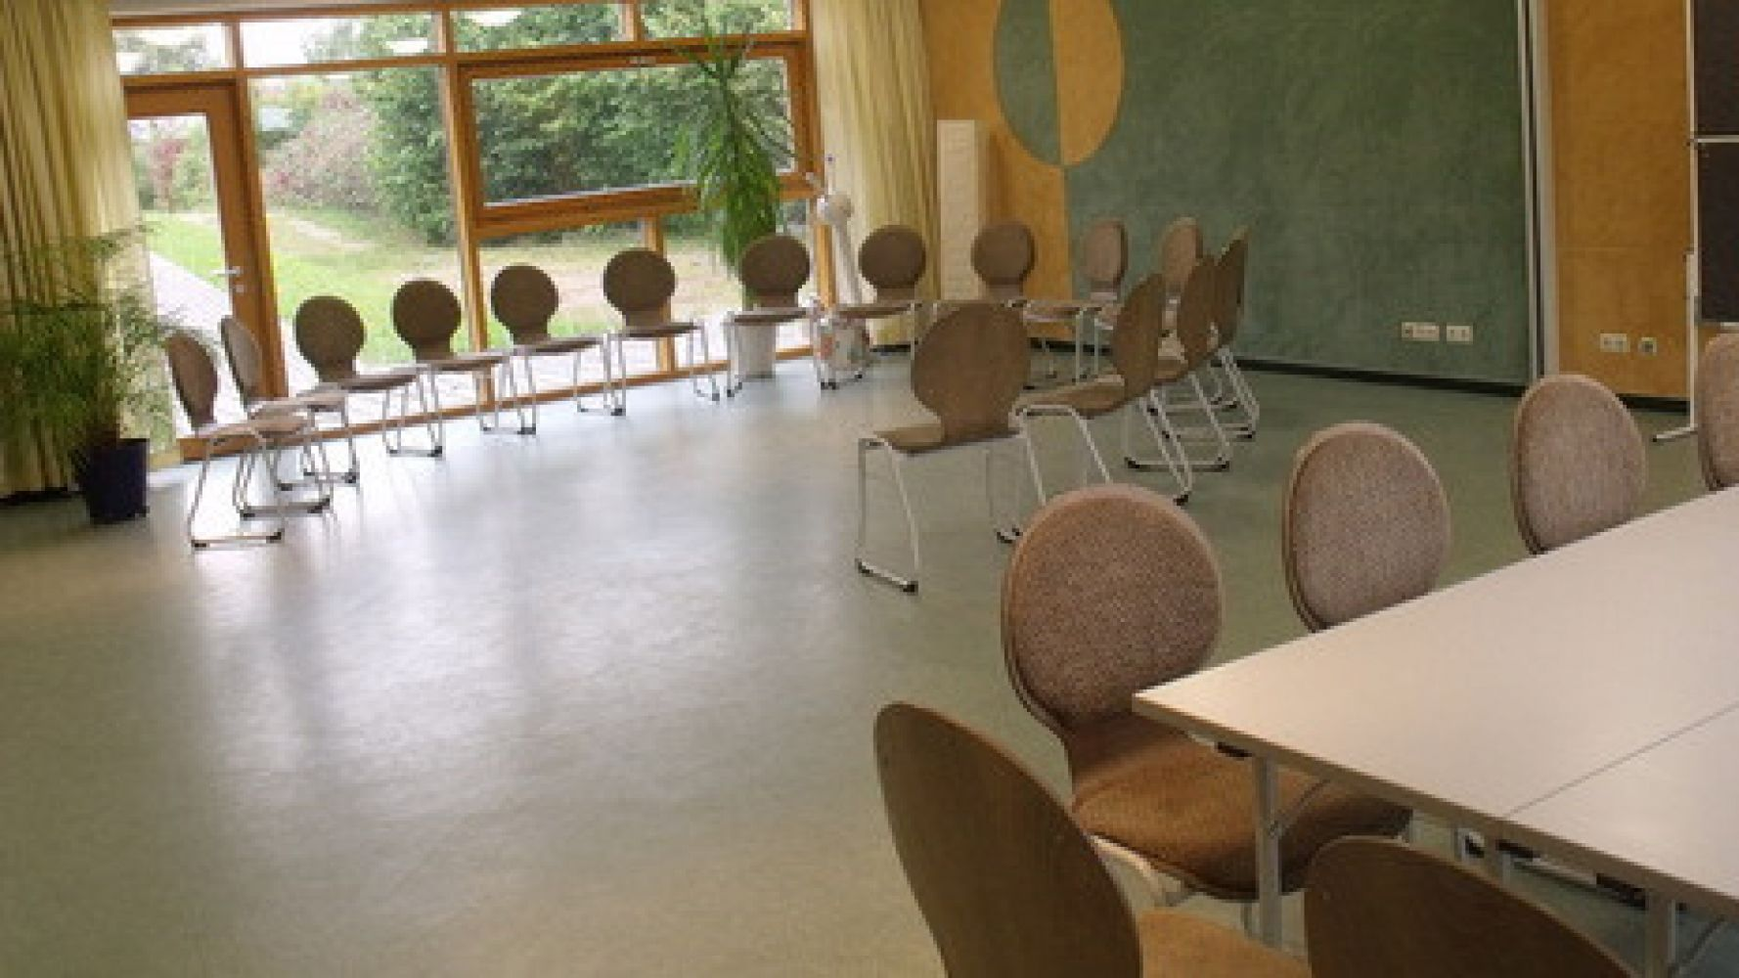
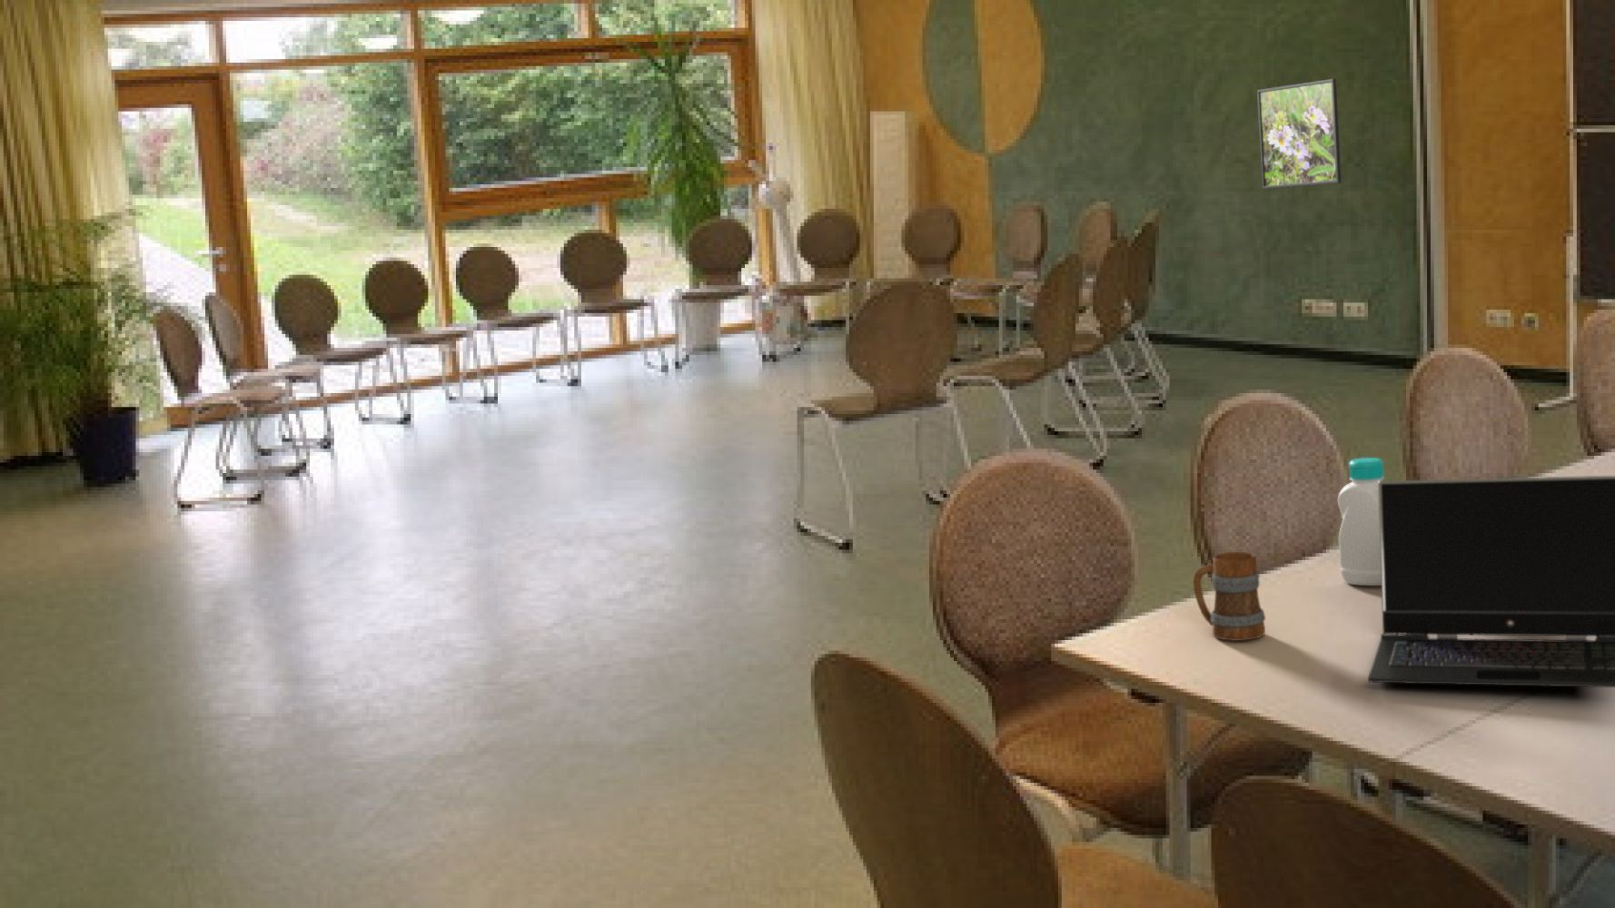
+ laptop computer (1506, 580)
+ bottle (1369, 520)
+ mug (1227, 594)
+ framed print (1298, 135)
